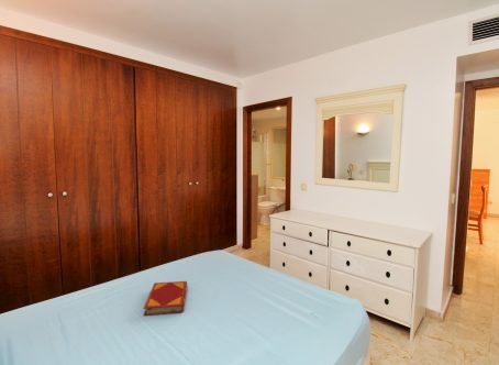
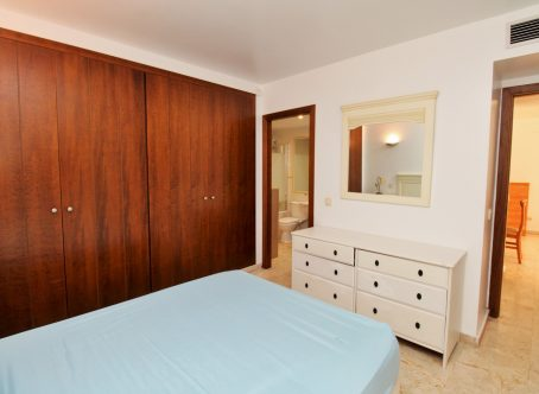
- hardback book (167, 296)
